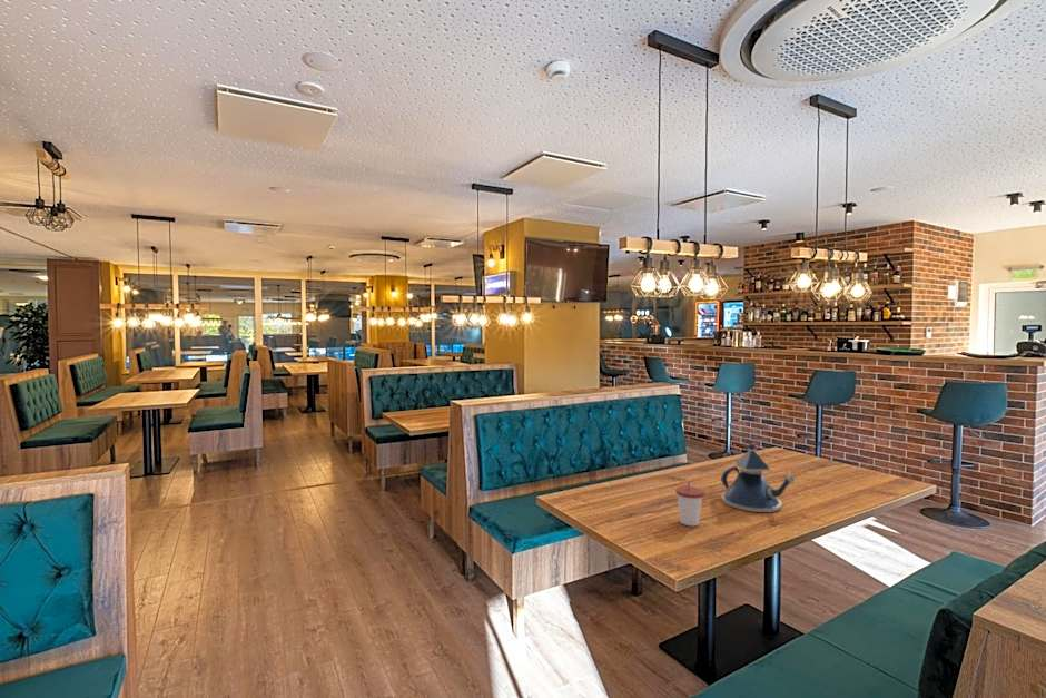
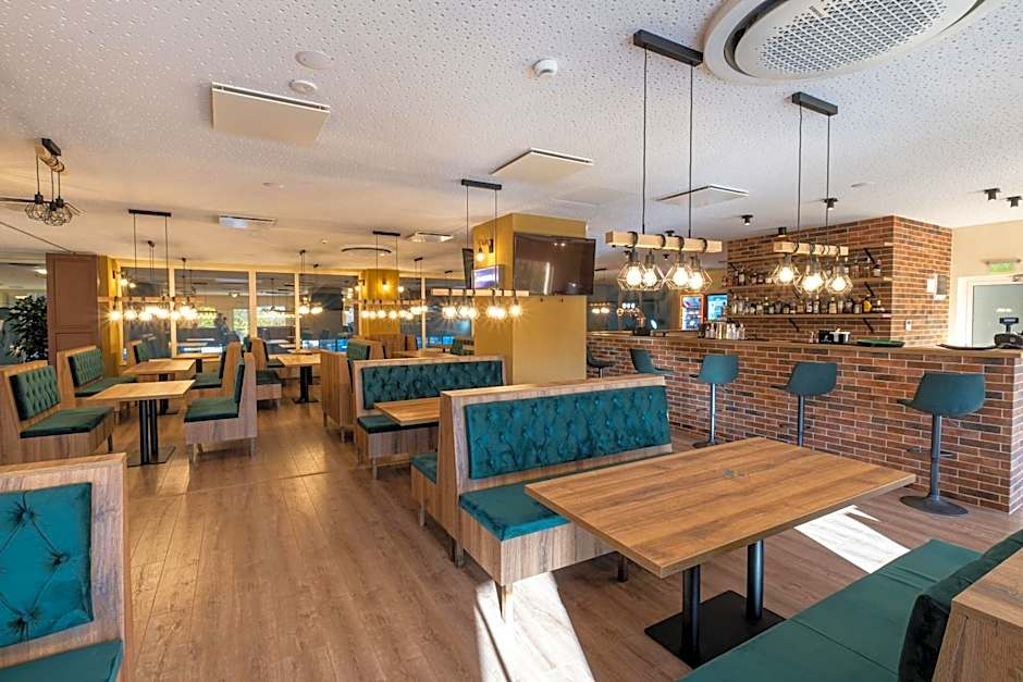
- teapot (753, 473)
- cup (689, 502)
